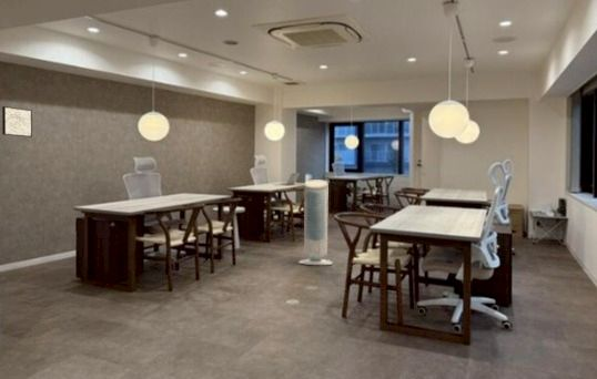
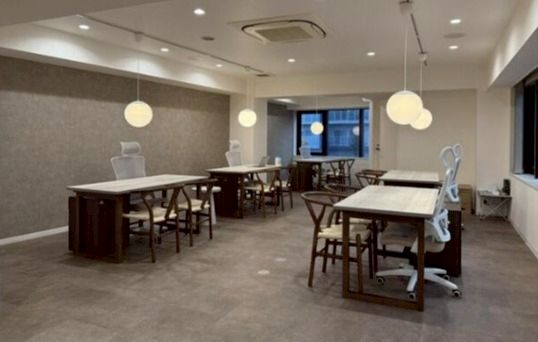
- air purifier (315, 221)
- wall art (18, 122)
